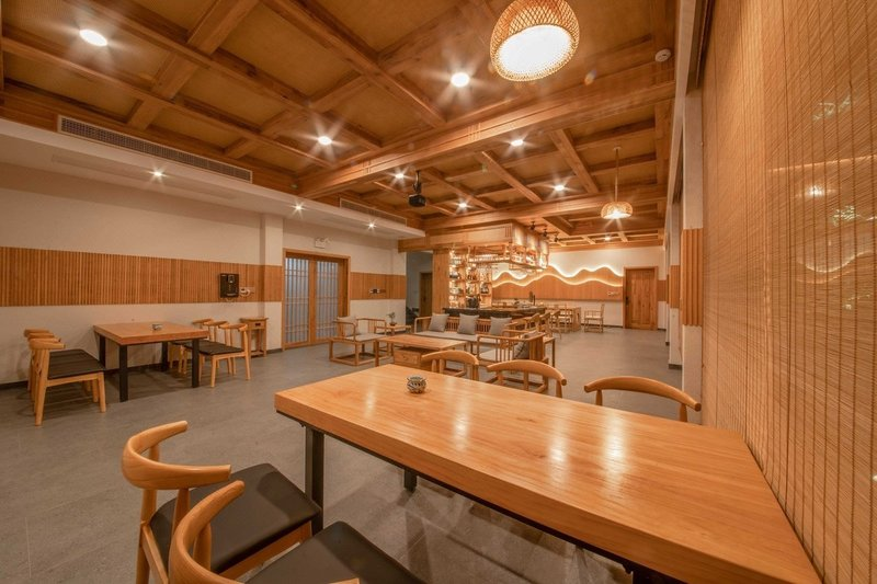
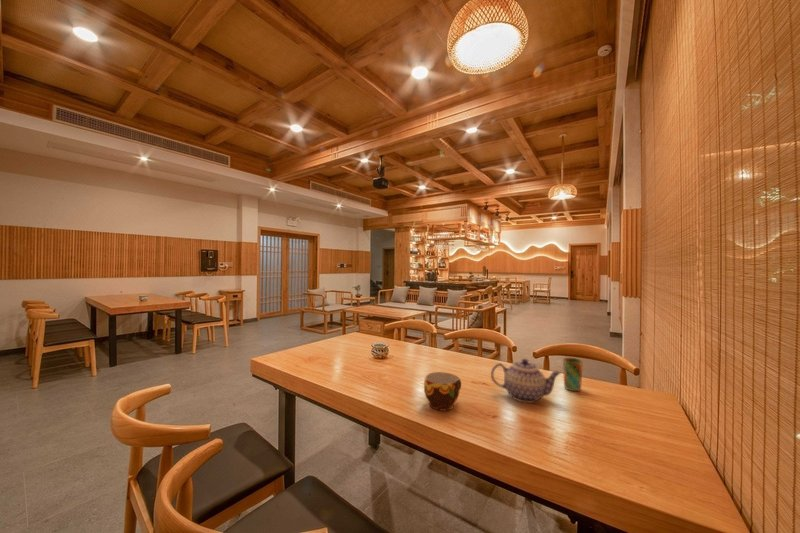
+ cup (572, 374)
+ cup (442, 390)
+ teapot (524, 378)
